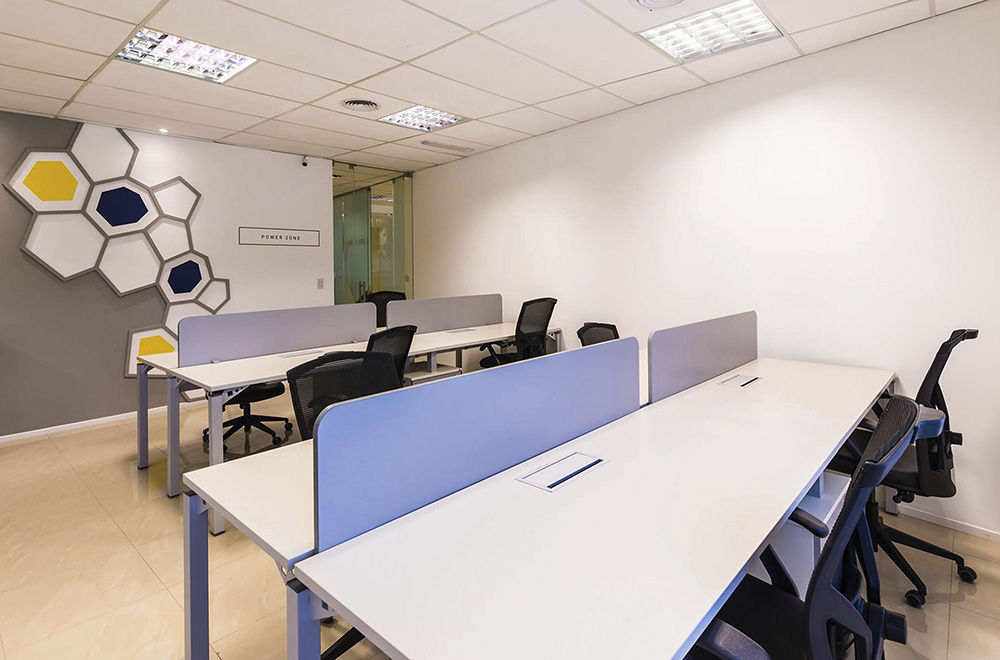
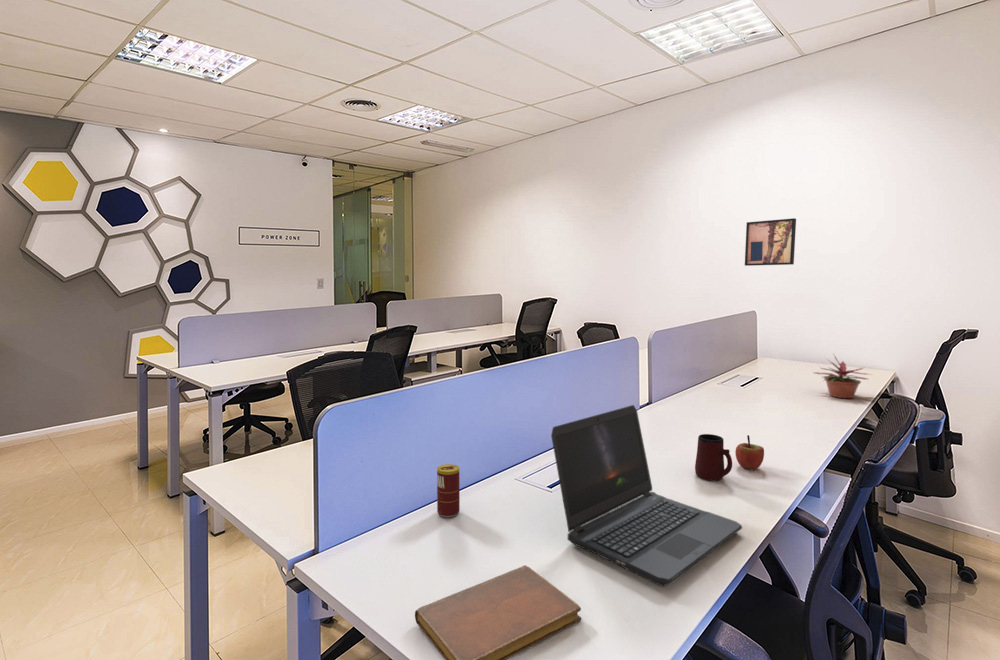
+ mug (714, 458)
+ beverage can (448, 490)
+ wall art (769, 242)
+ apple (749, 451)
+ potted plant (841, 374)
+ notebook (498, 613)
+ laptop computer (648, 481)
